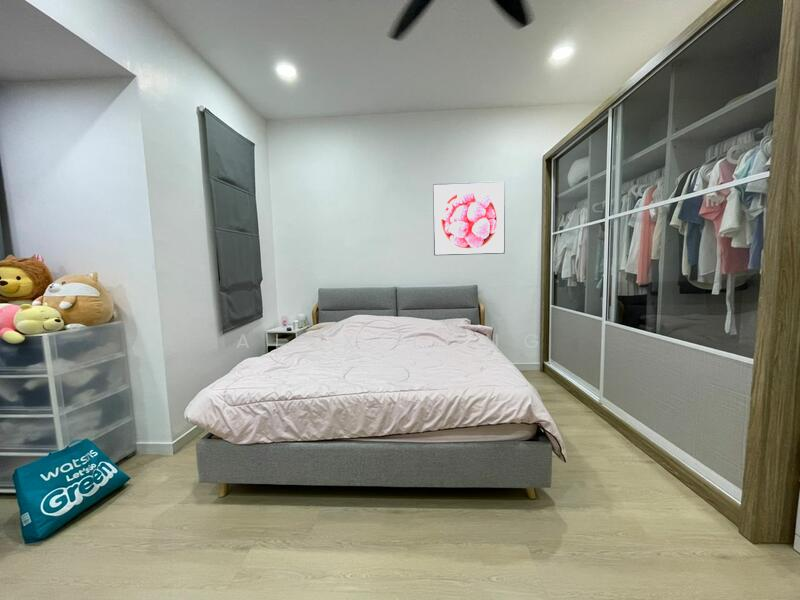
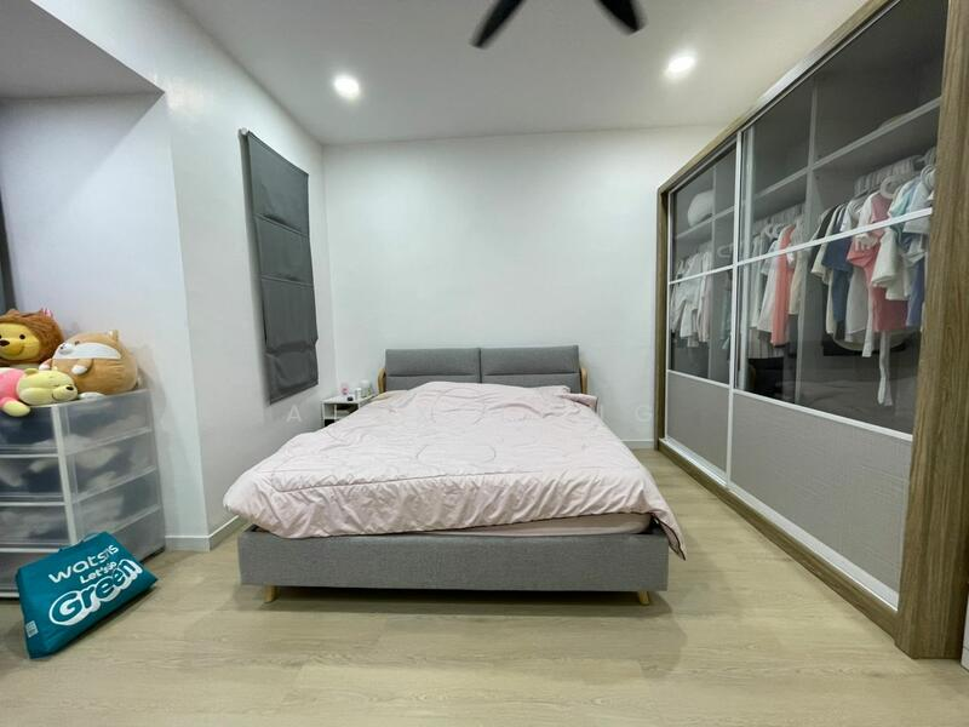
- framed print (468, 218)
